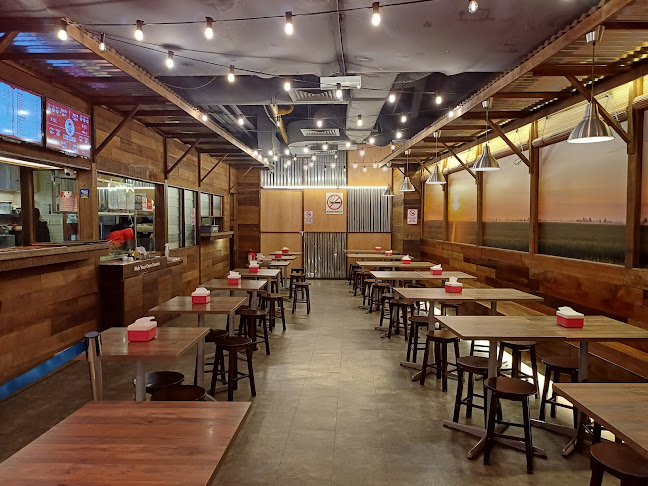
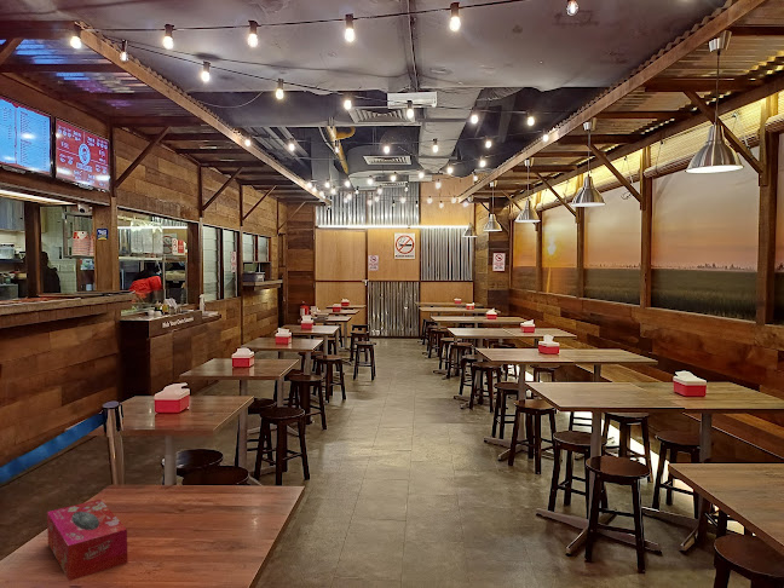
+ tissue box (86, 536)
